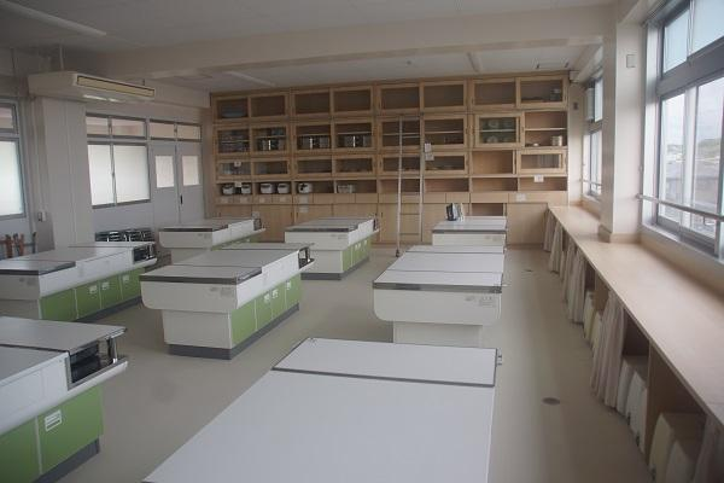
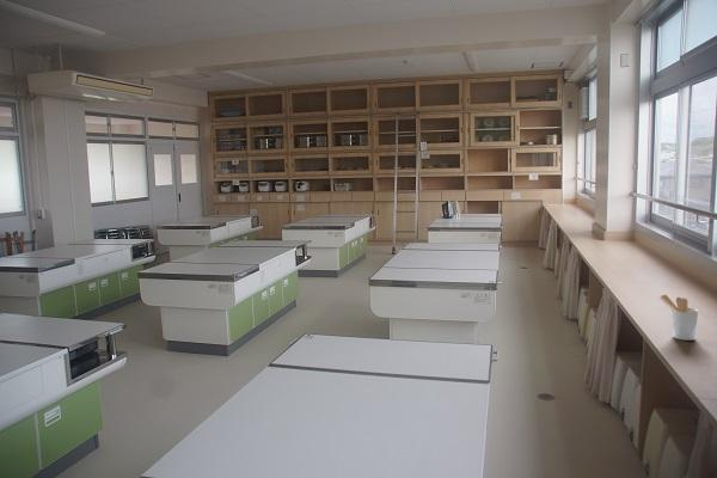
+ utensil holder (678, 315)
